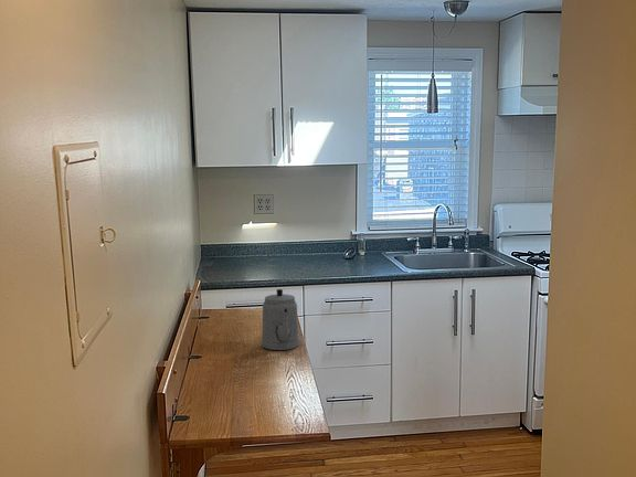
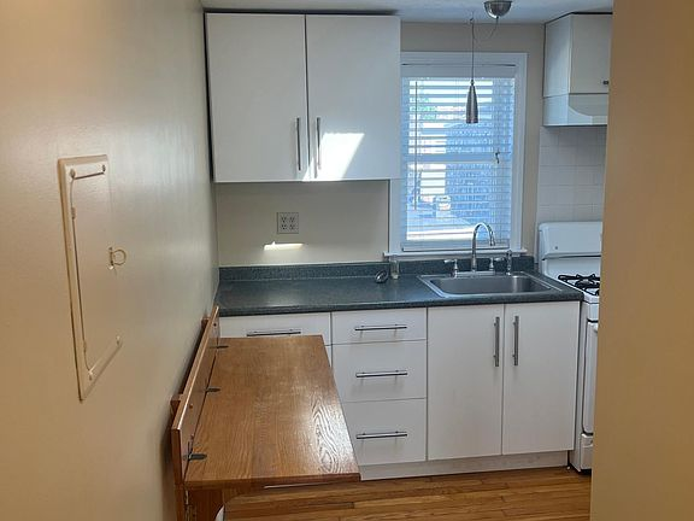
- teapot (280, 317)
